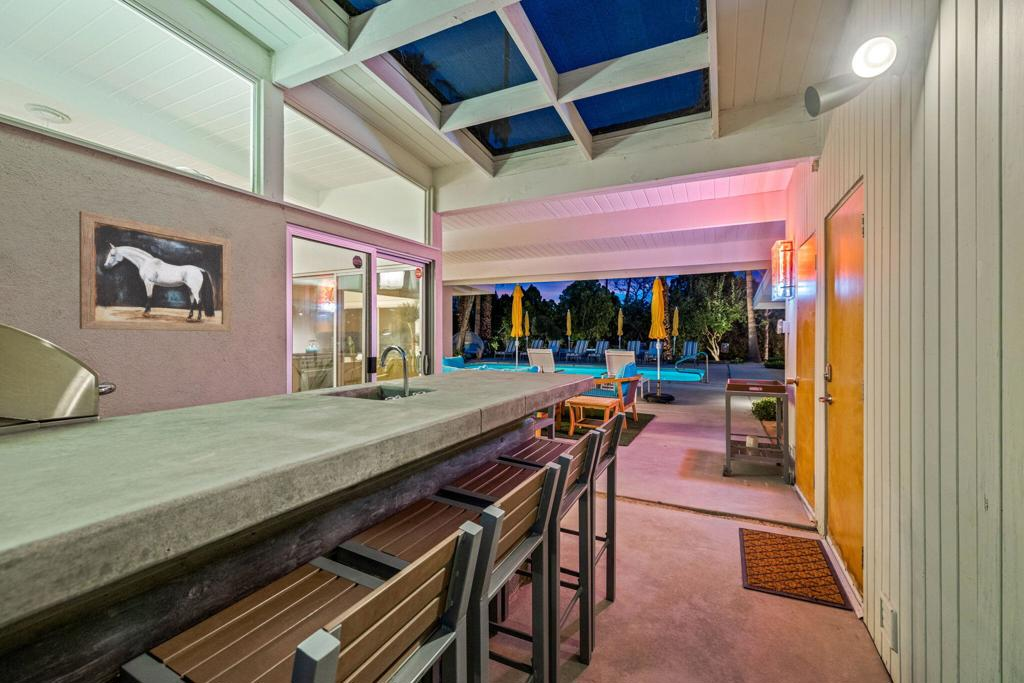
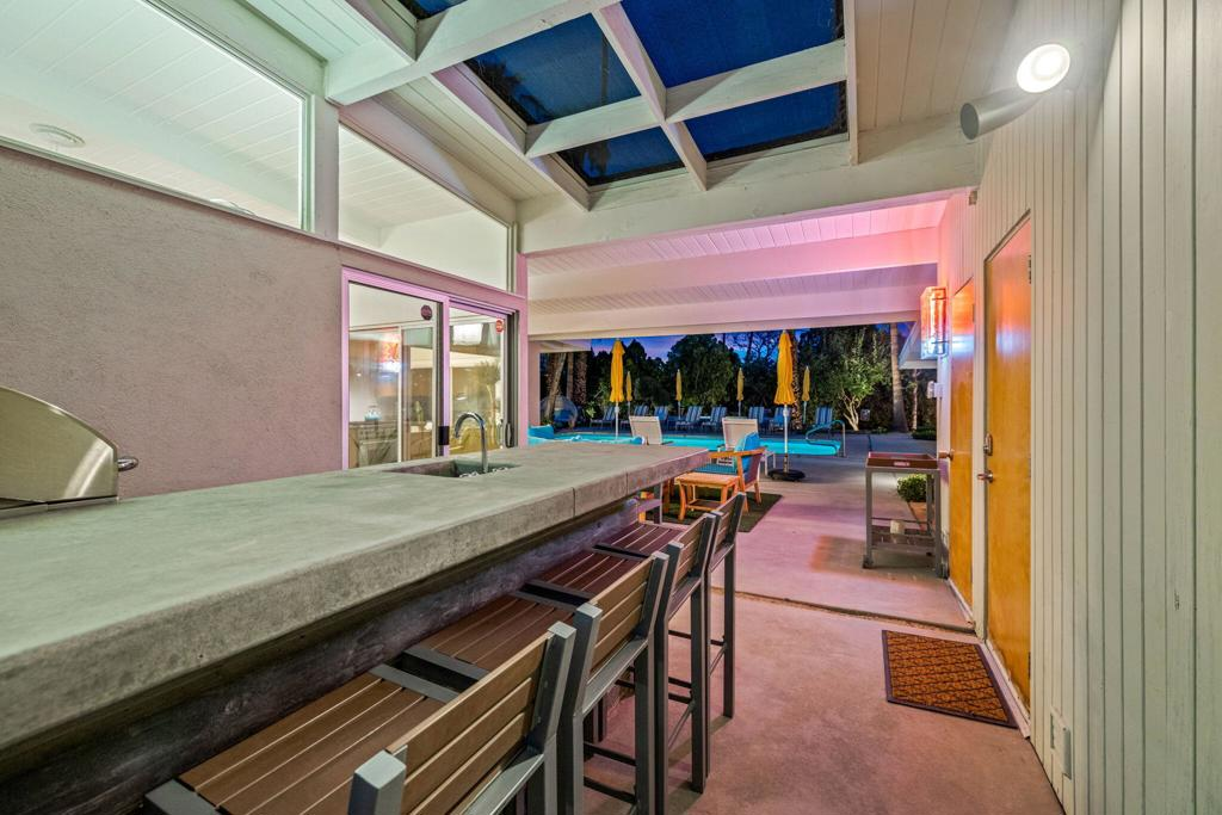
- wall art (164, 278)
